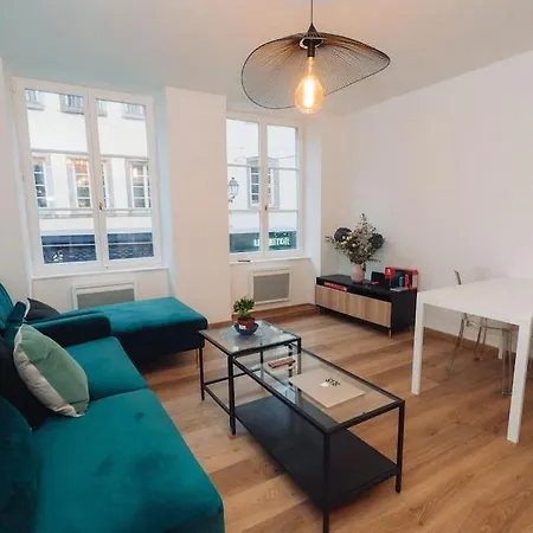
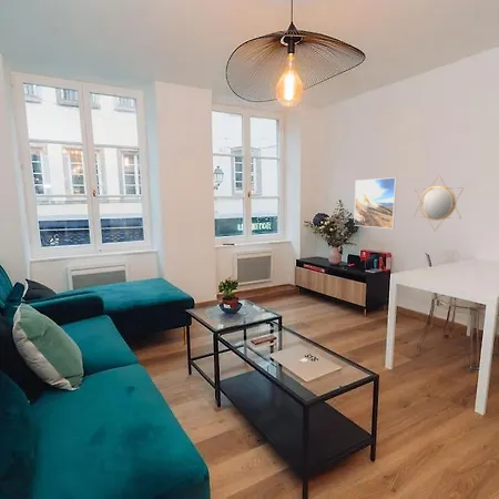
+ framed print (374, 203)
+ home mirror (437, 203)
